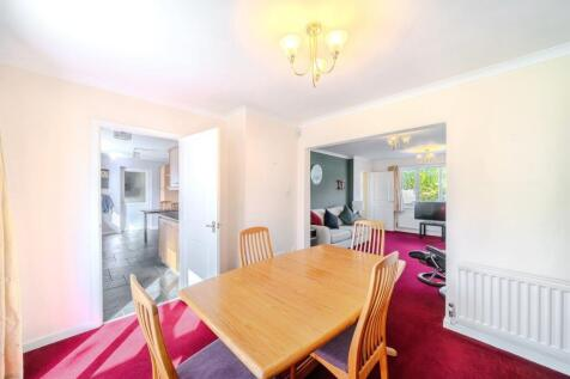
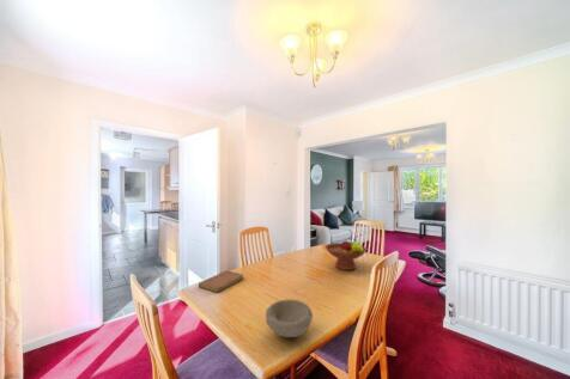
+ bowl (289, 320)
+ notebook (222, 280)
+ fruit bowl (345, 253)
